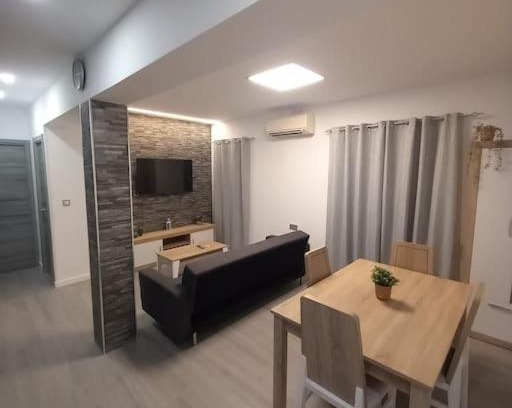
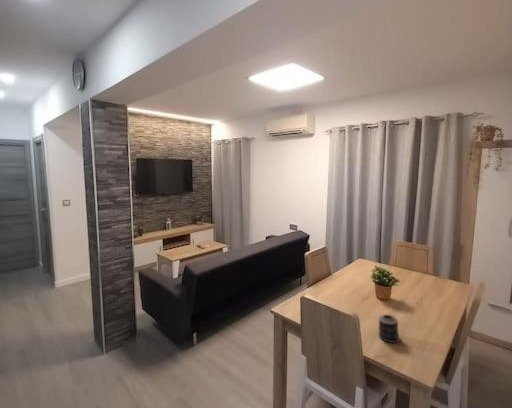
+ candle (389, 326)
